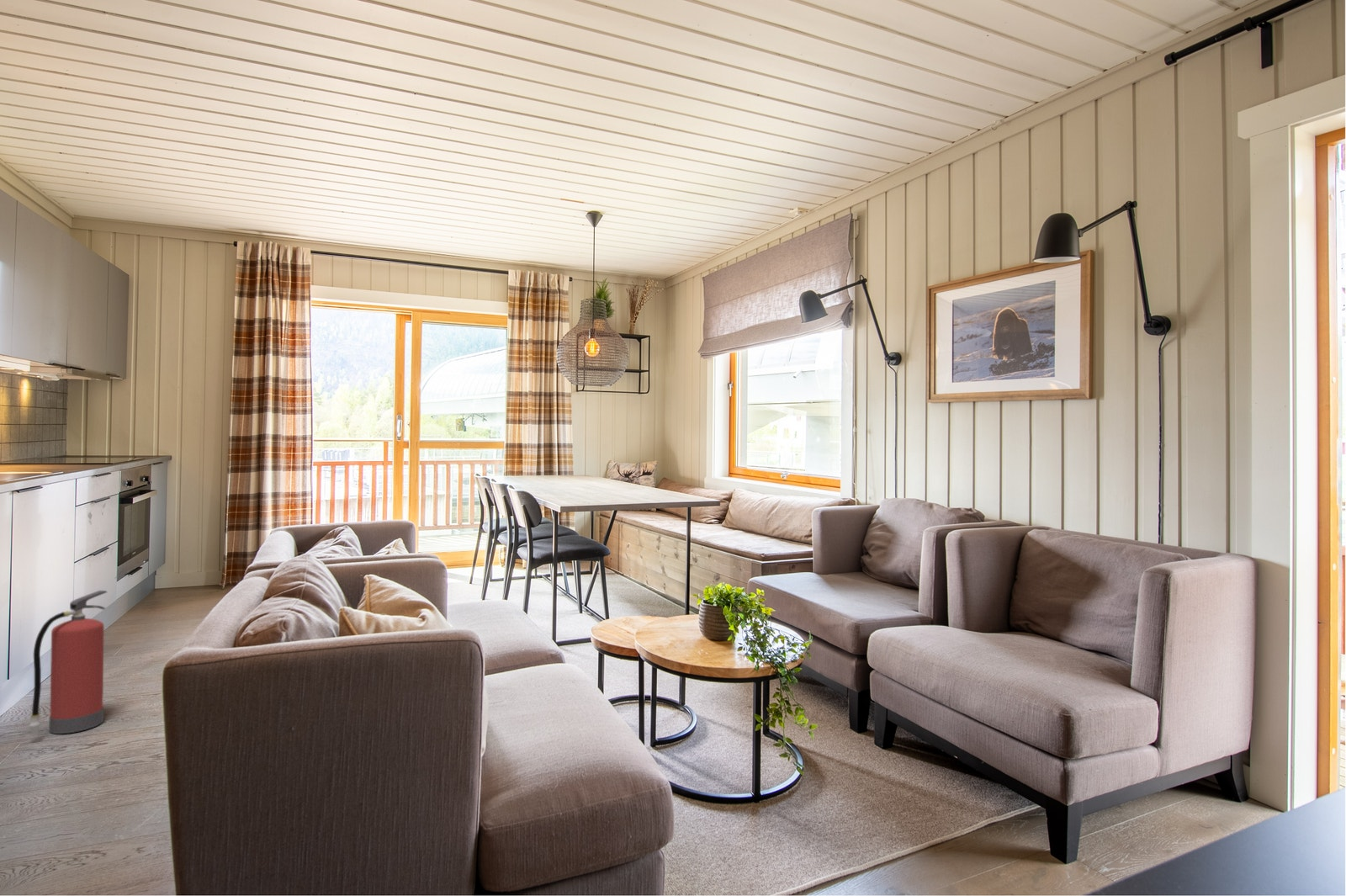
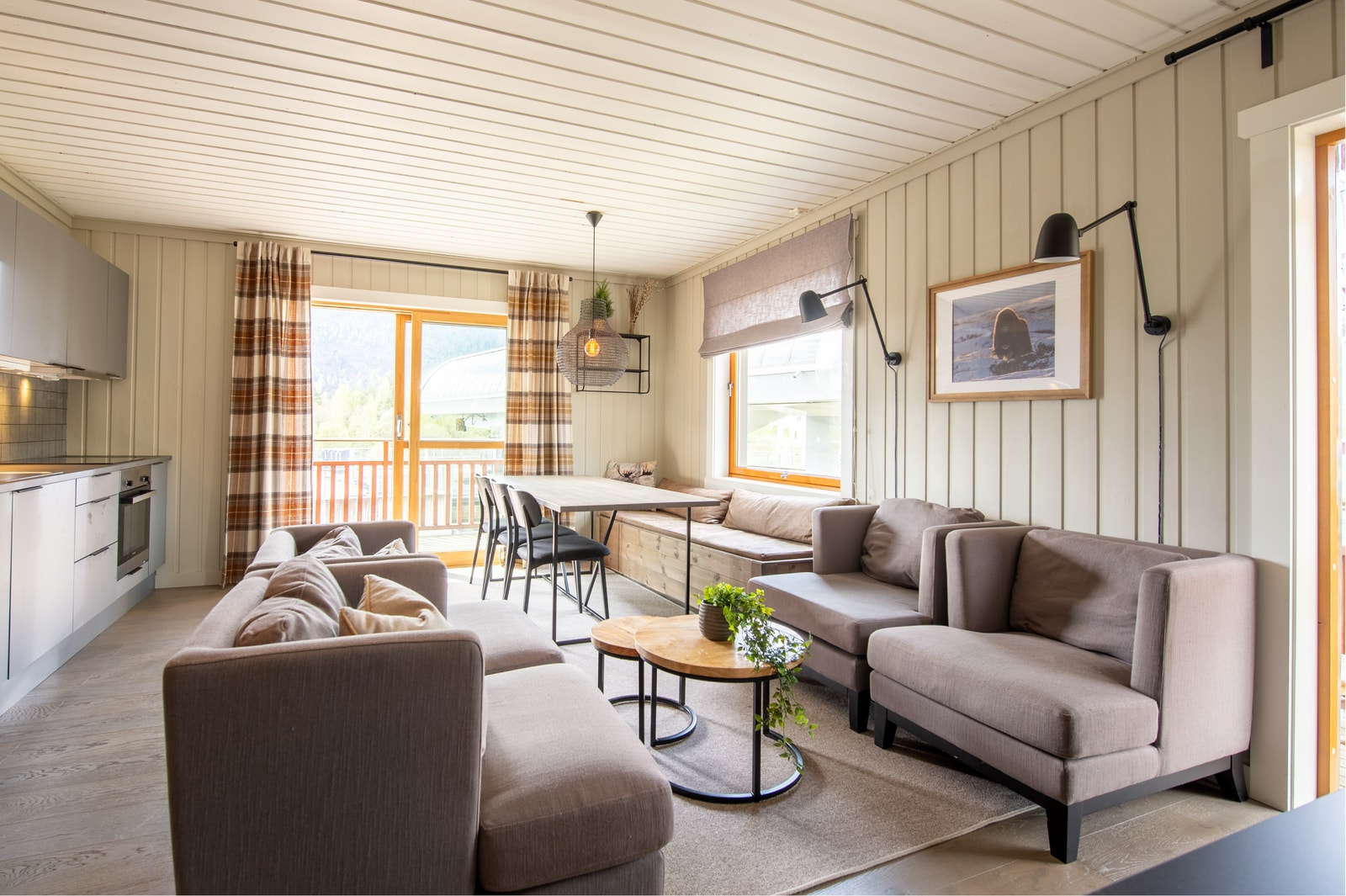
- fire extinguisher (68, 662)
